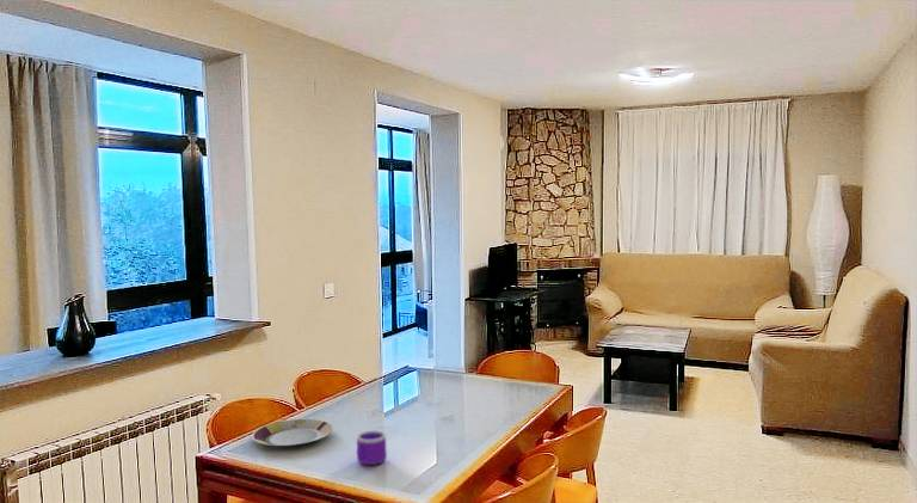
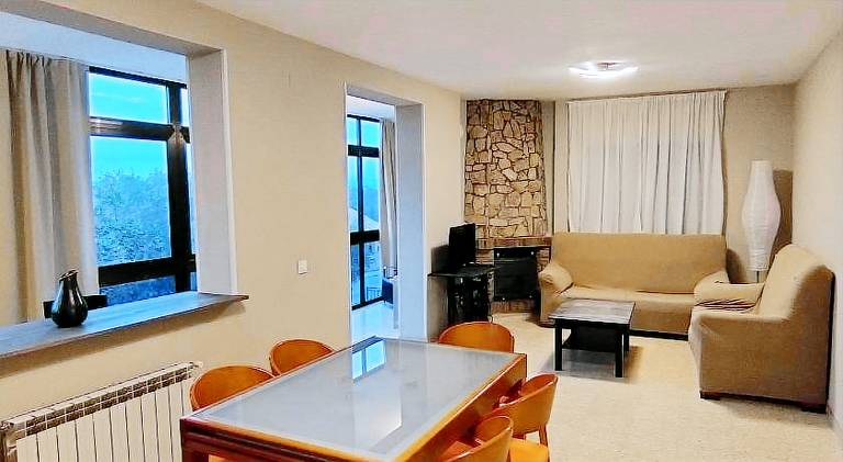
- mug (369, 449)
- plate (293, 434)
